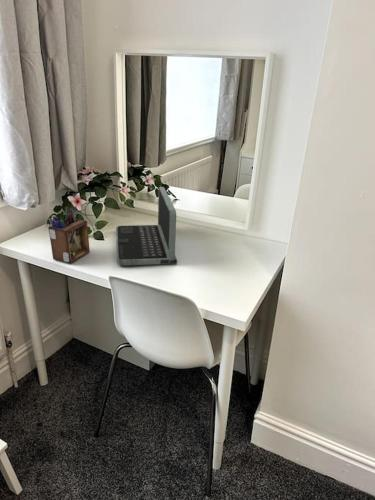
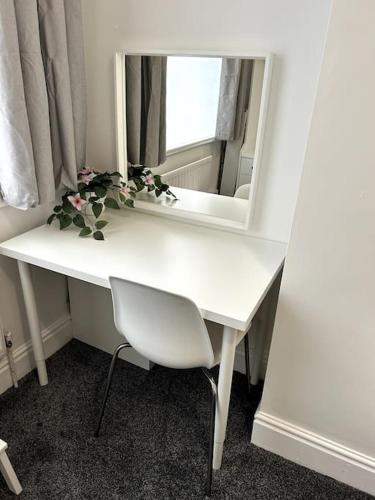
- desk organizer (69, 233)
- laptop (147, 225)
